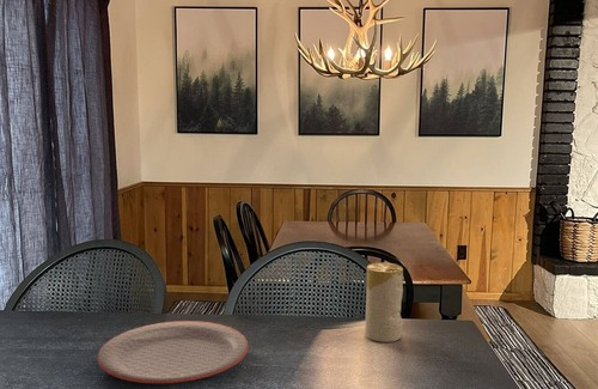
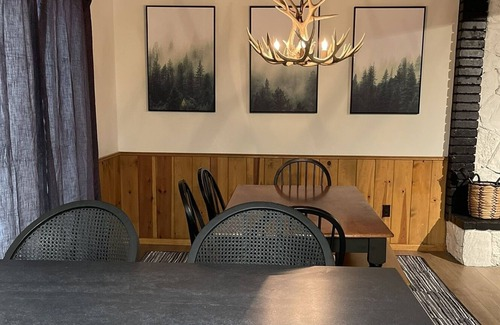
- plate (175, 352)
- candle (384, 300)
